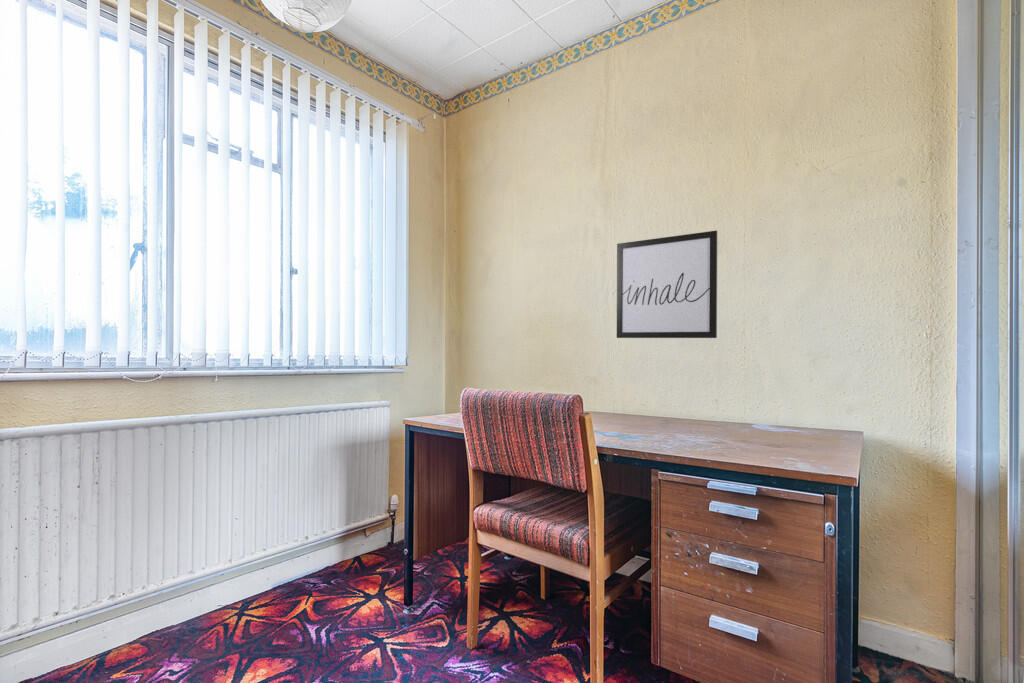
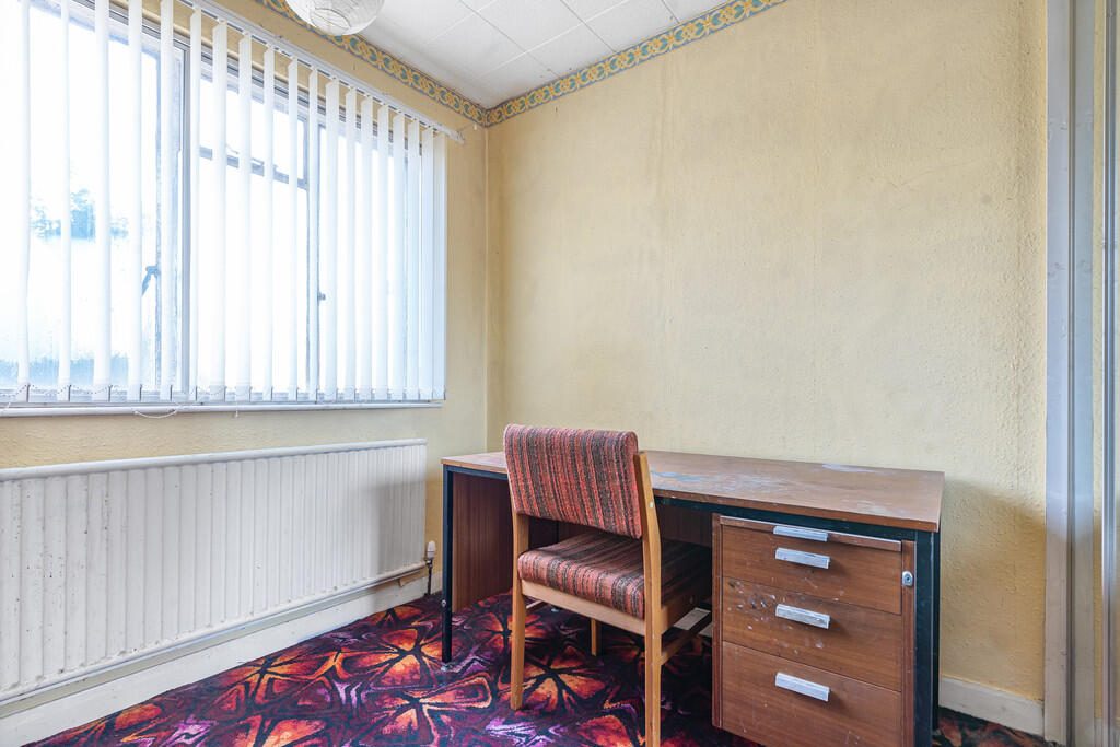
- wall art (663, 287)
